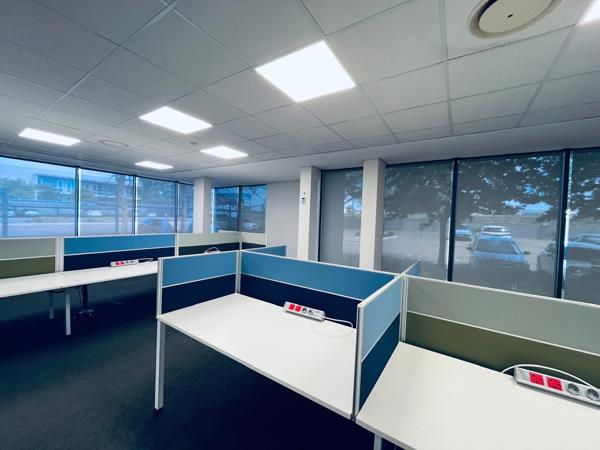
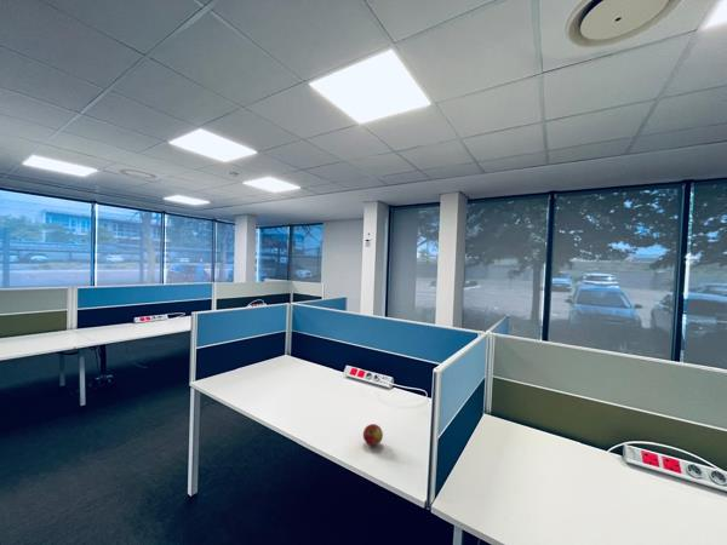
+ apple (372, 434)
